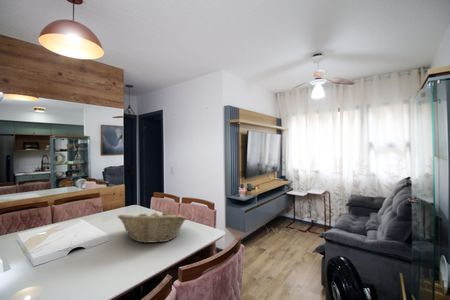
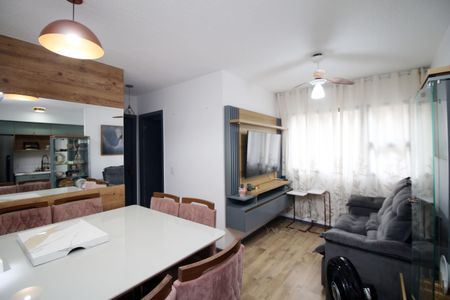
- fruit basket (153, 222)
